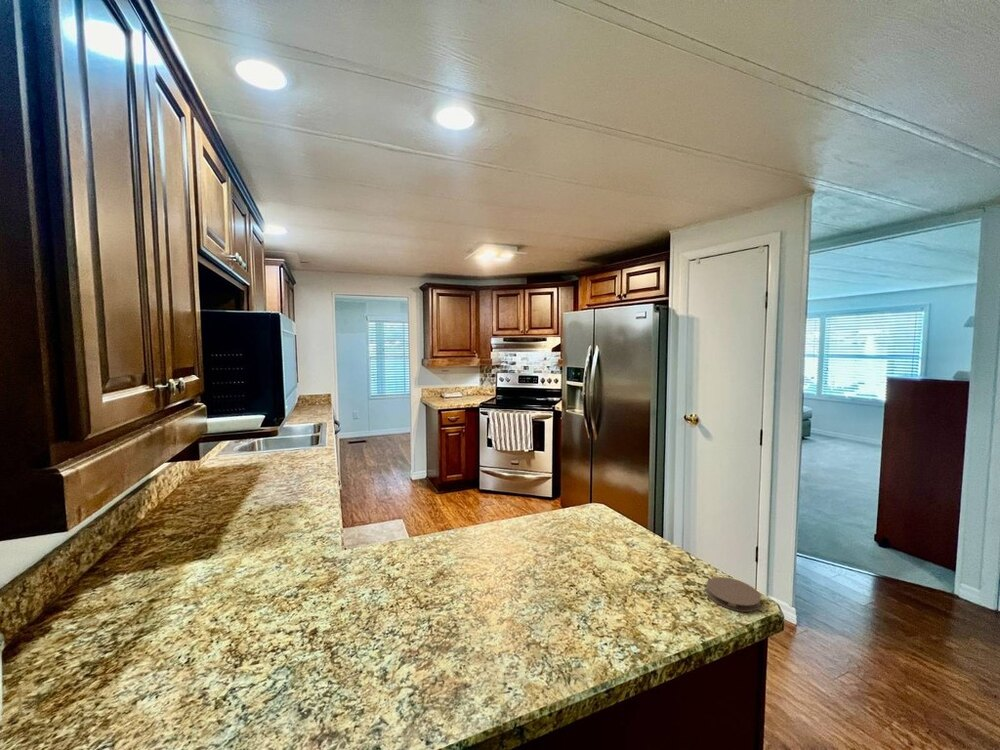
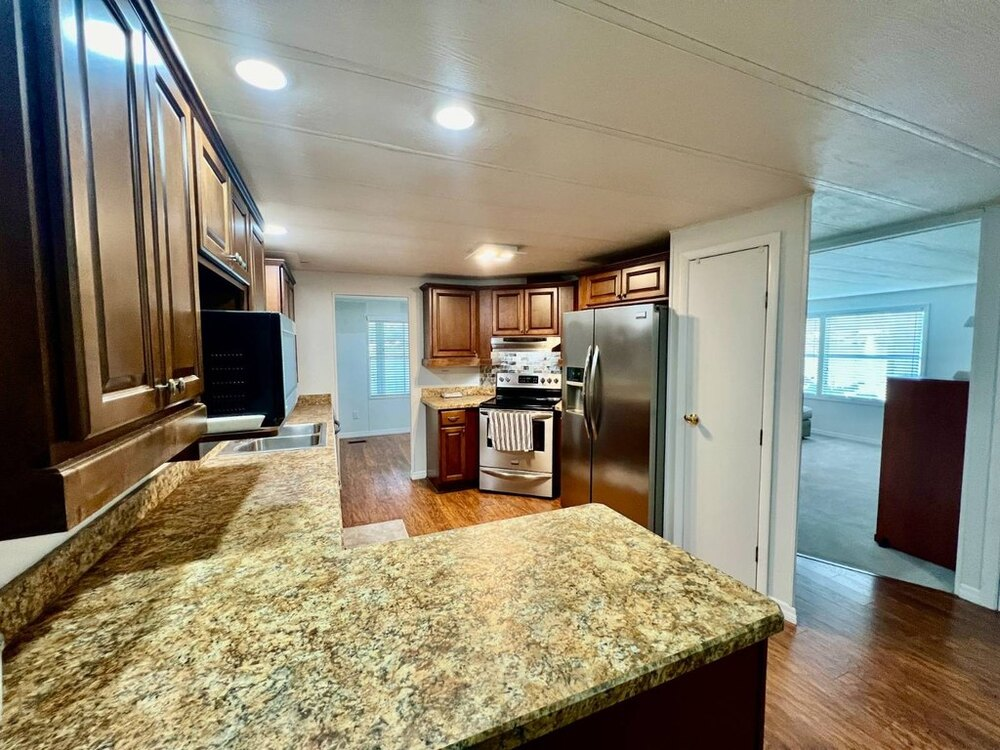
- coaster (732, 593)
